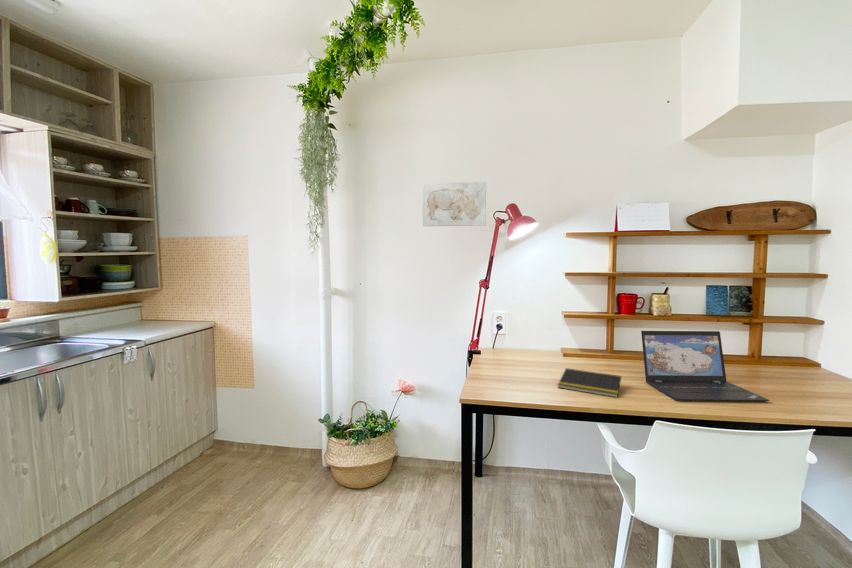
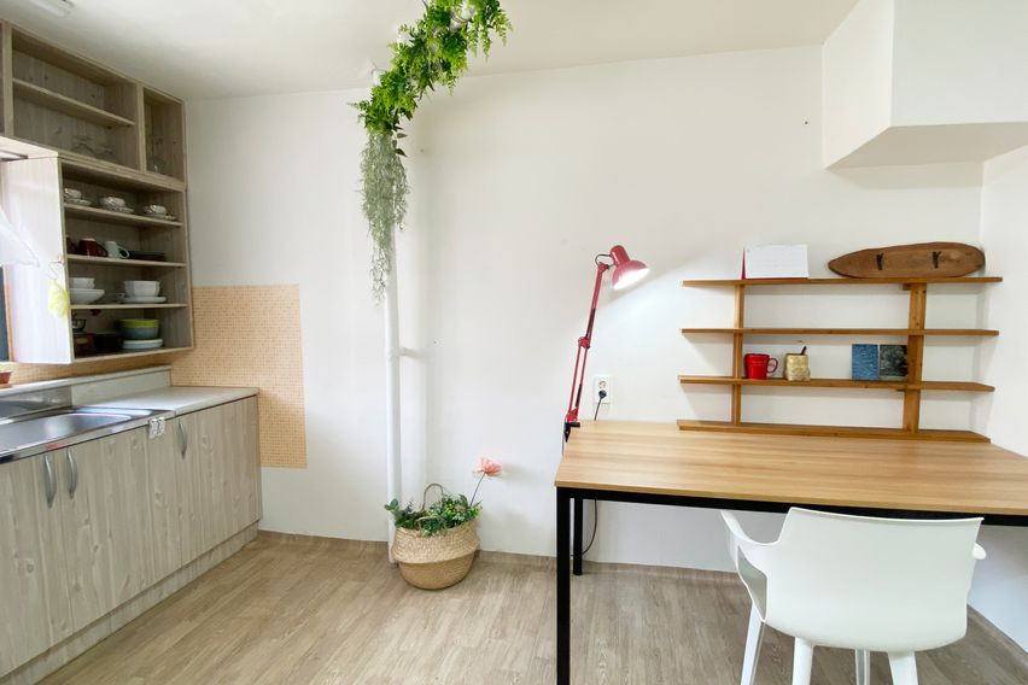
- notepad (589, 381)
- laptop (699, 363)
- wall art (454, 204)
